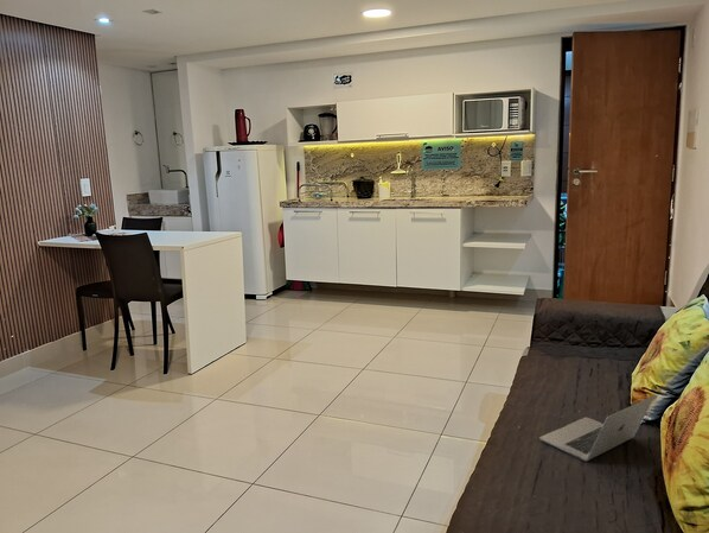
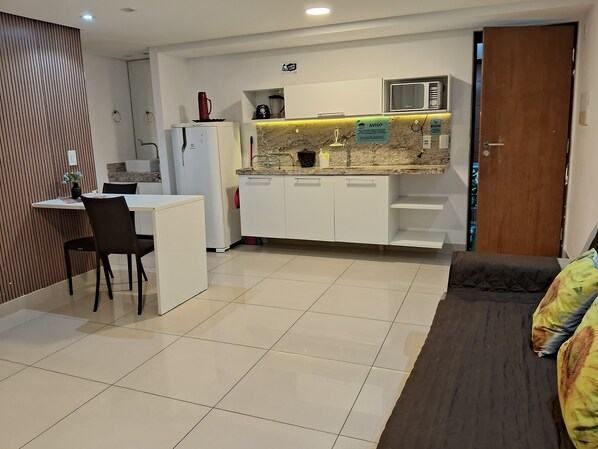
- laptop (594, 420)
